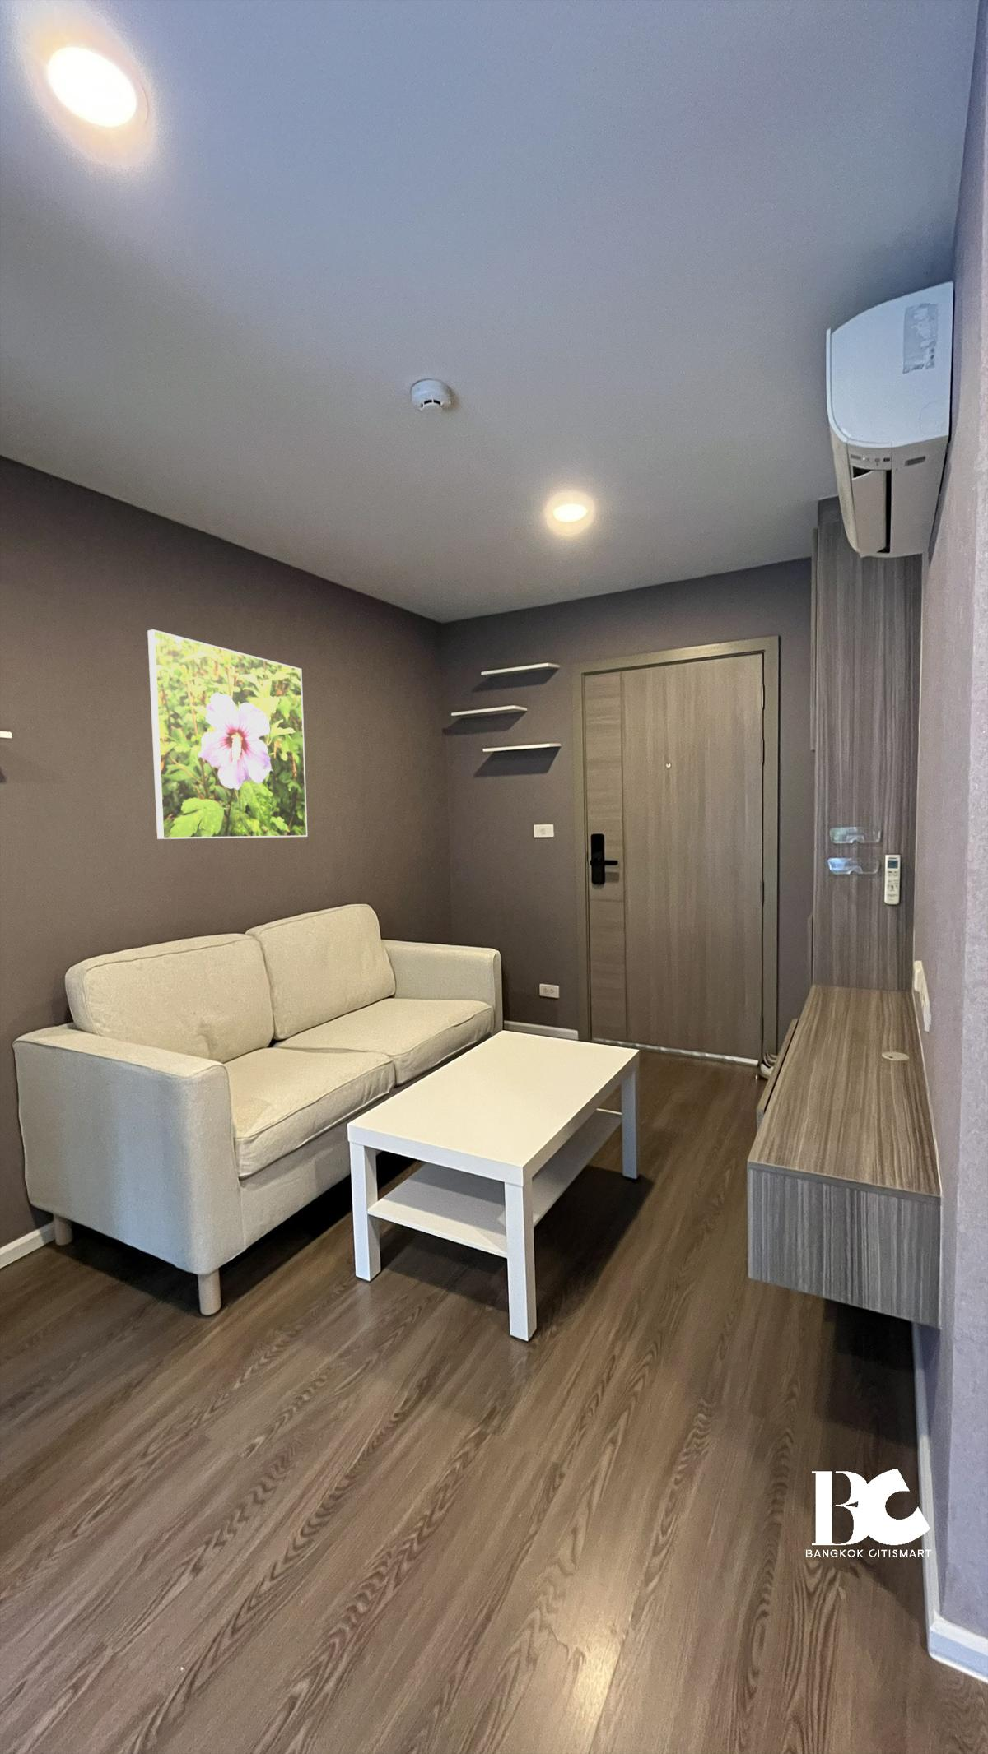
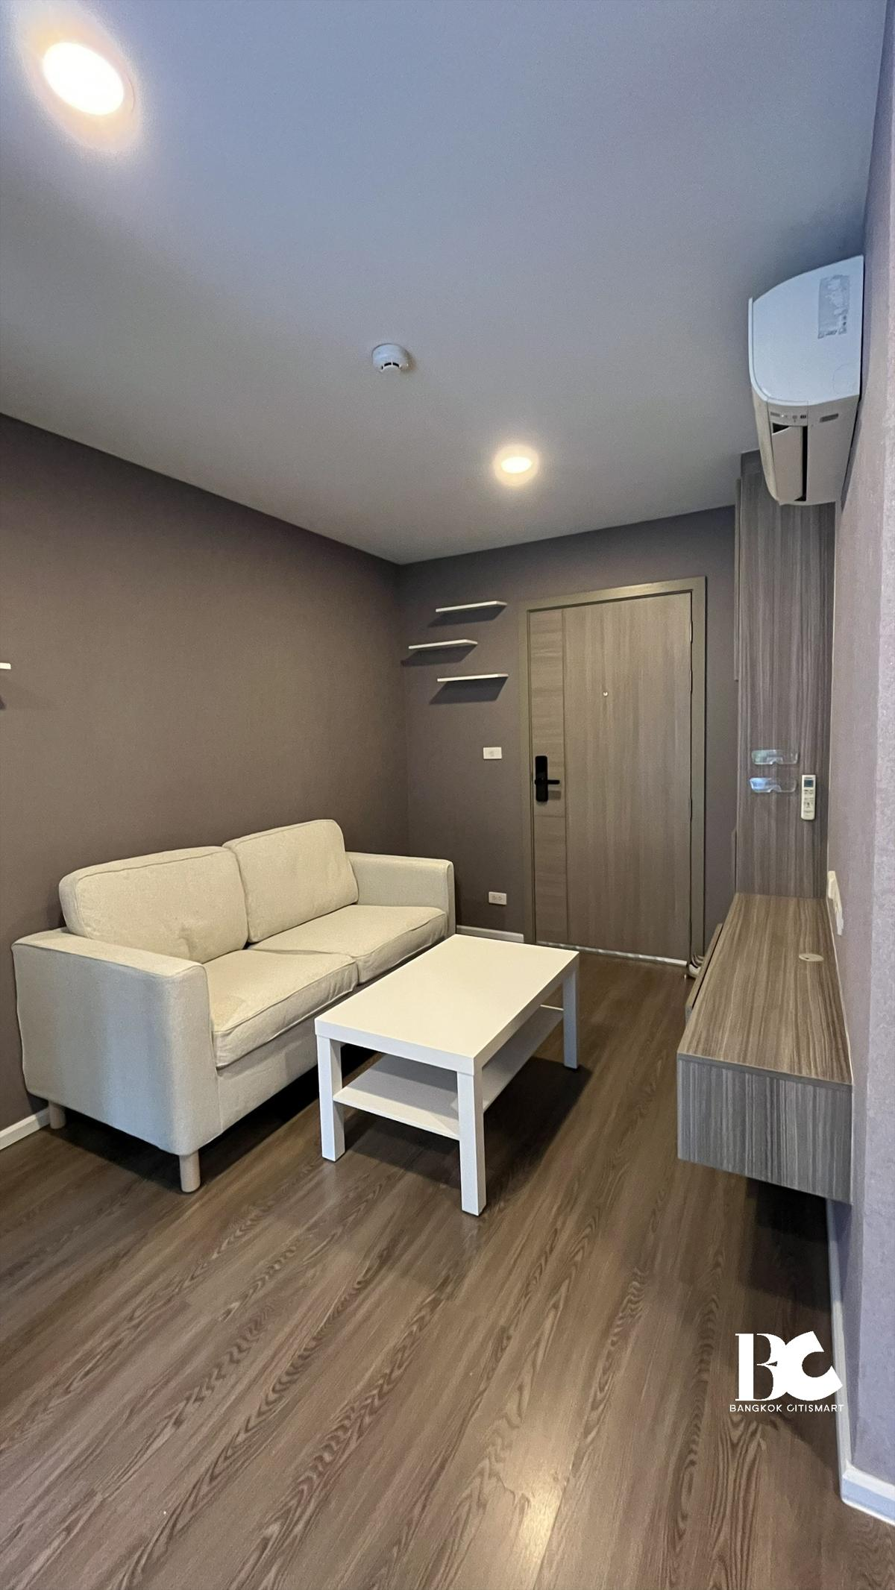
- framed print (236, 744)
